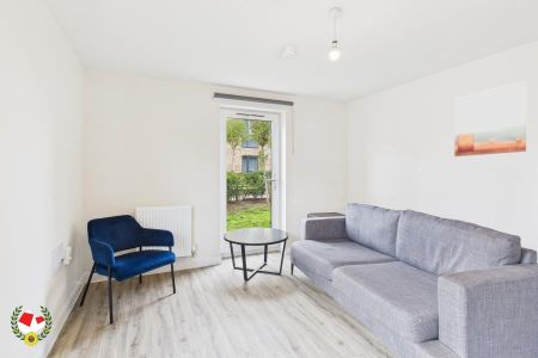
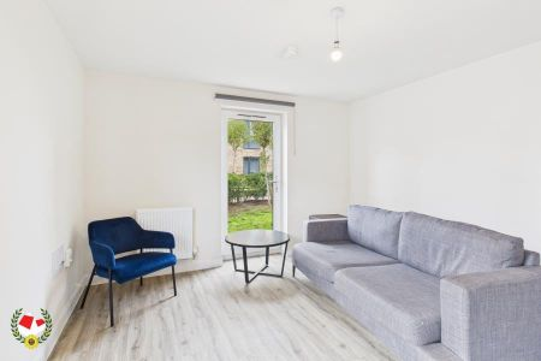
- wall art (487, 122)
